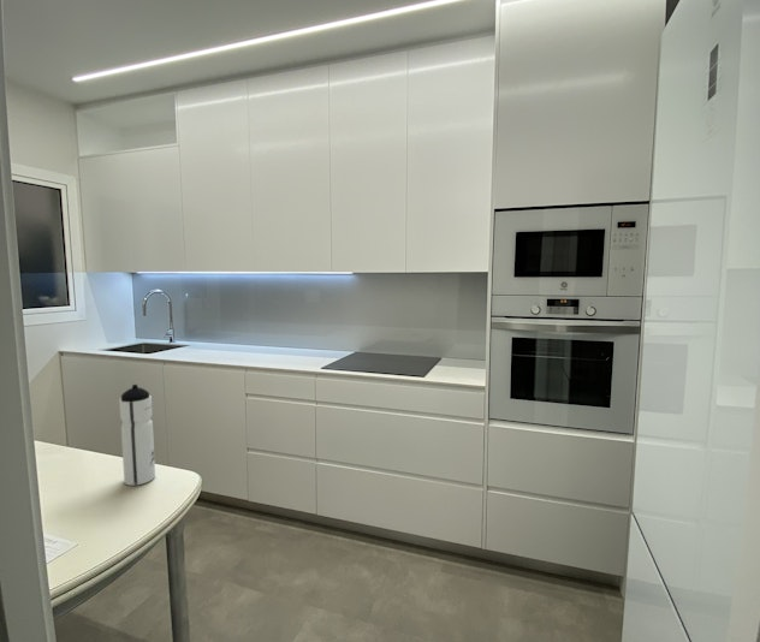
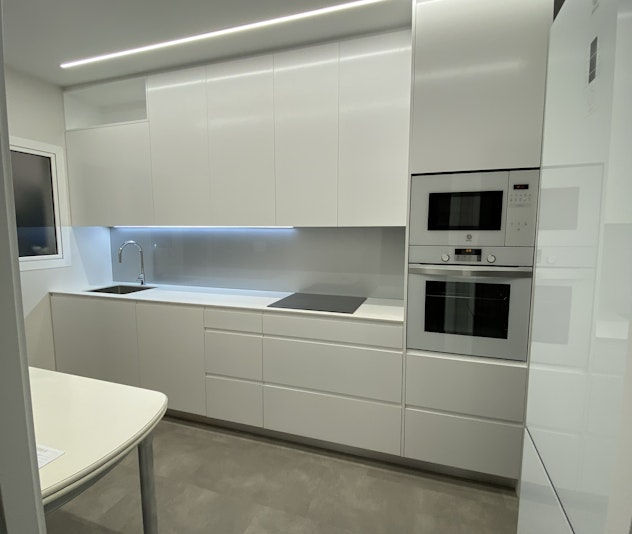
- water bottle (137, 432)
